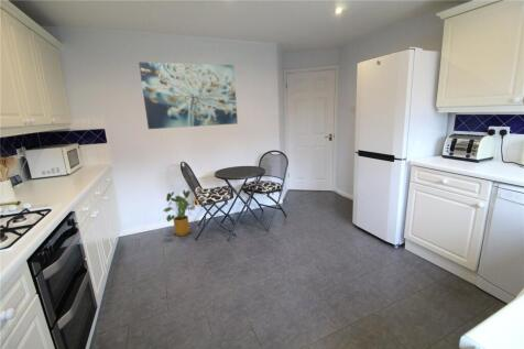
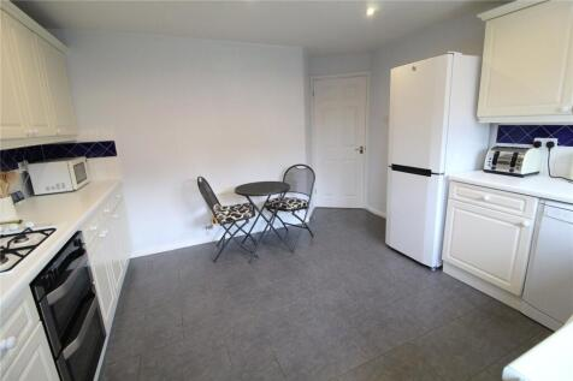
- house plant (178, 214)
- wall art (192, 96)
